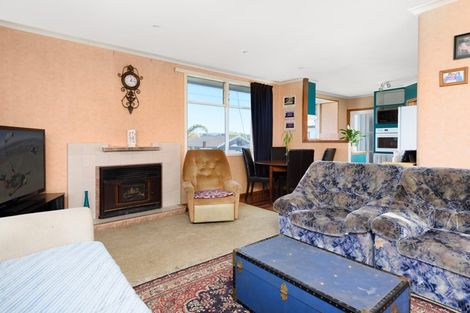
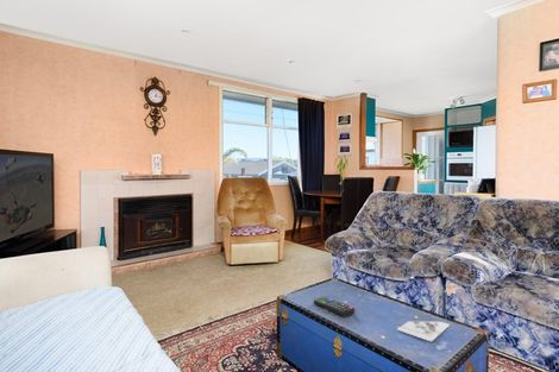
+ architectural model (423, 324)
+ remote control (333, 305)
